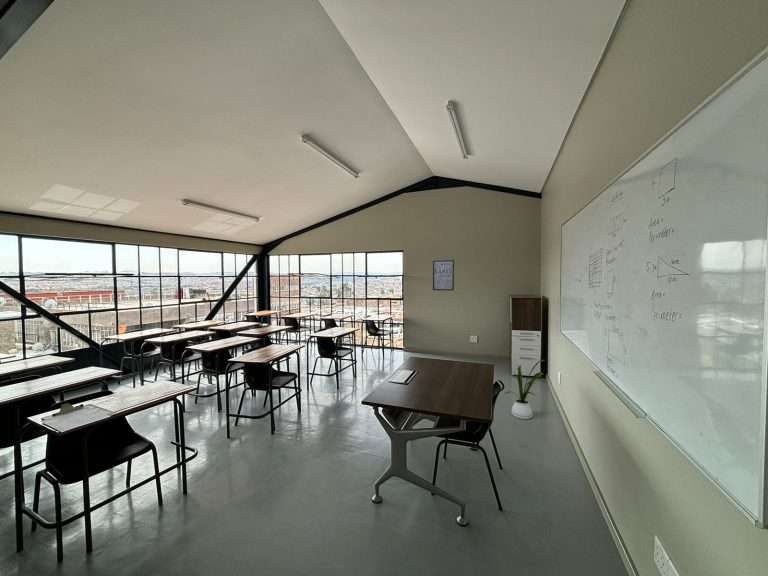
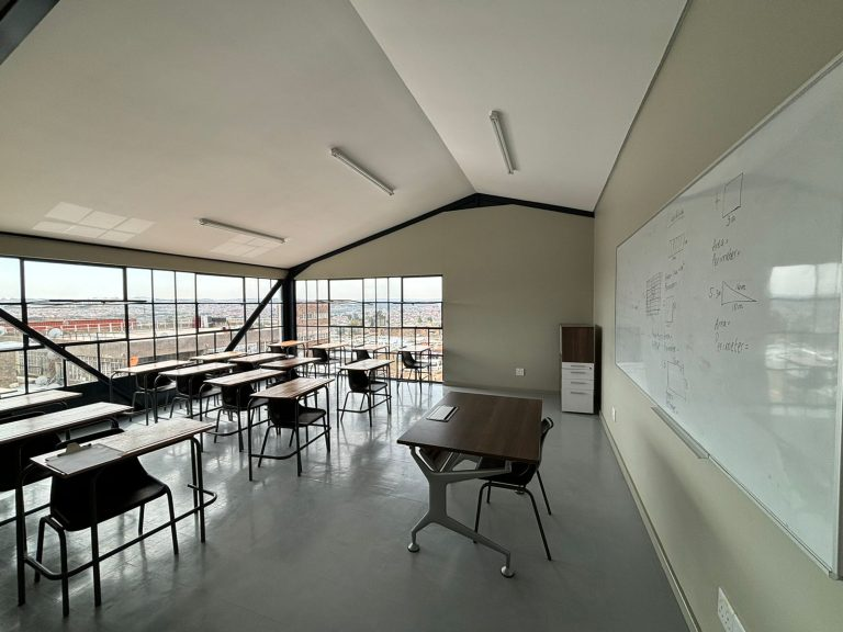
- house plant (525, 387)
- wall art (443, 275)
